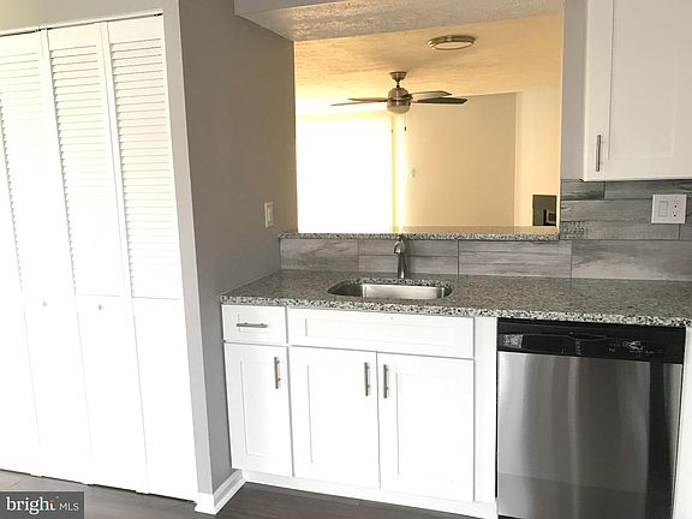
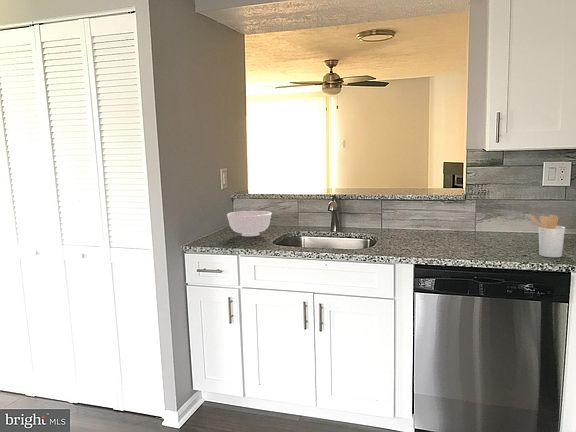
+ bowl (250, 224)
+ utensil holder (544, 234)
